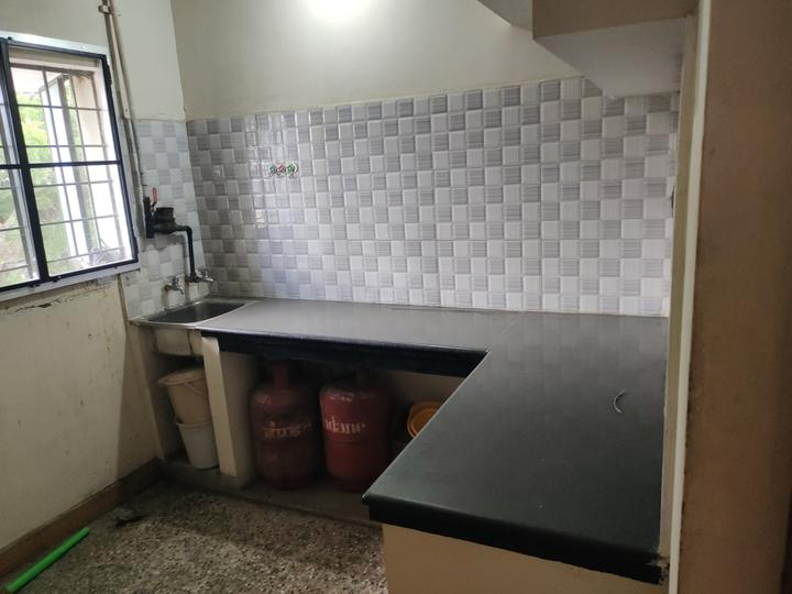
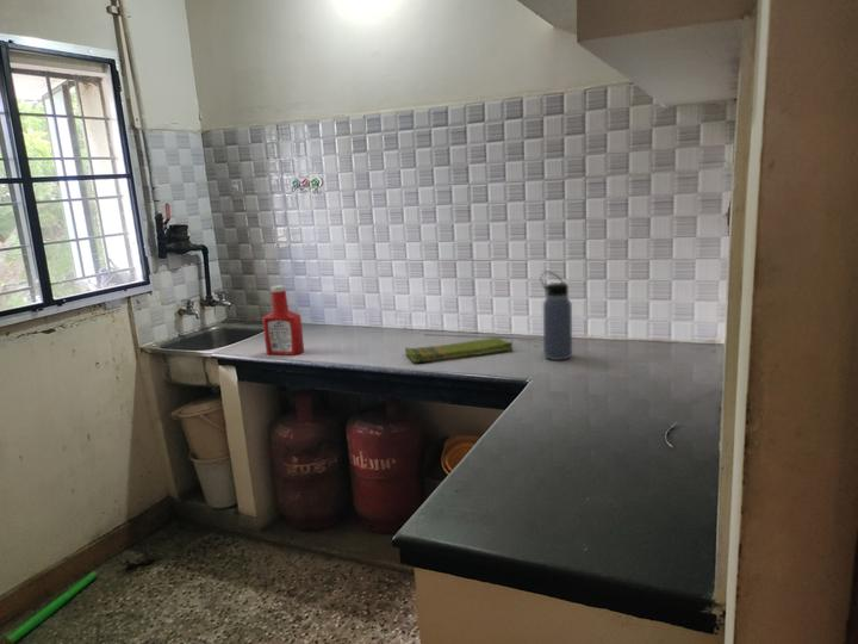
+ water bottle (557, 315)
+ soap bottle (281, 320)
+ dish towel (458, 347)
